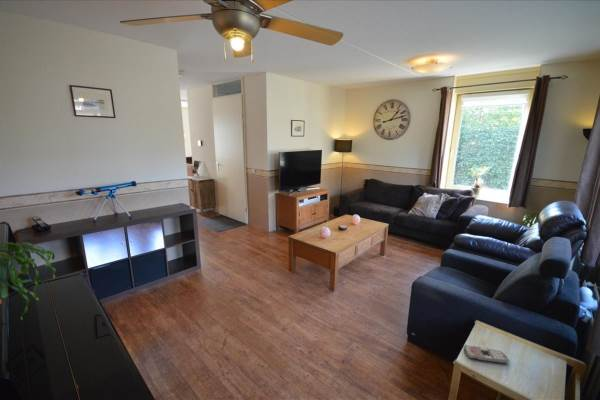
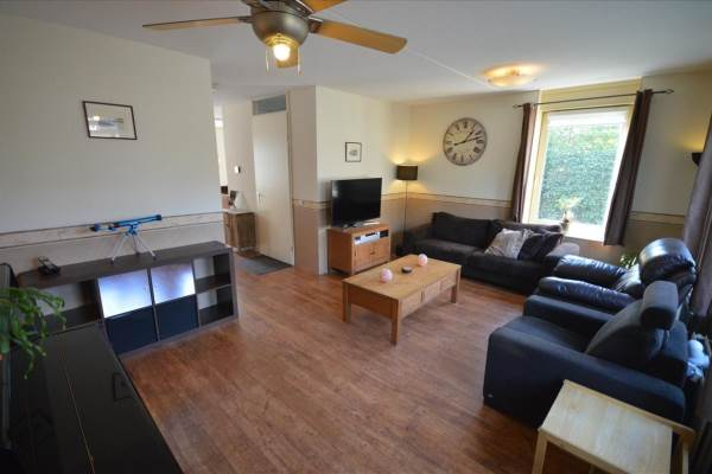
- remote control (485, 354)
